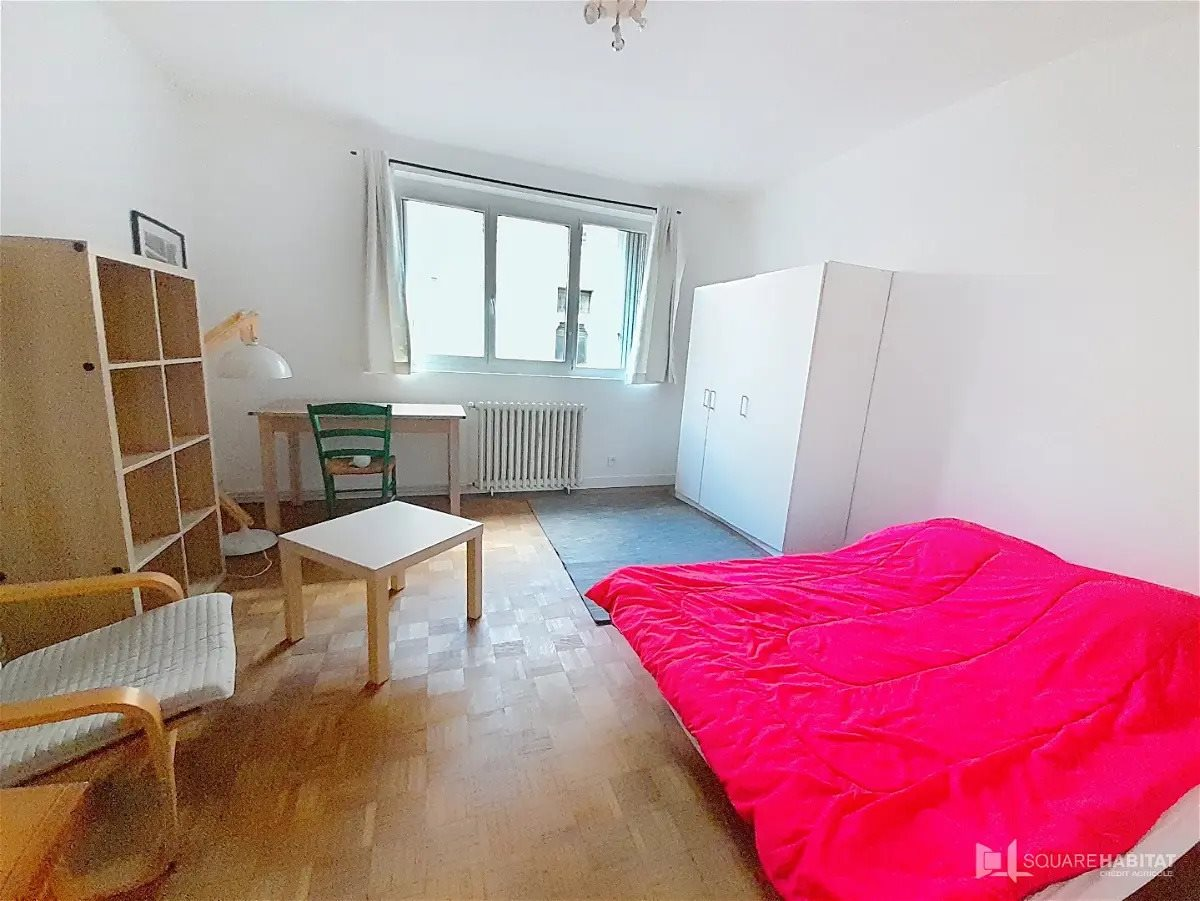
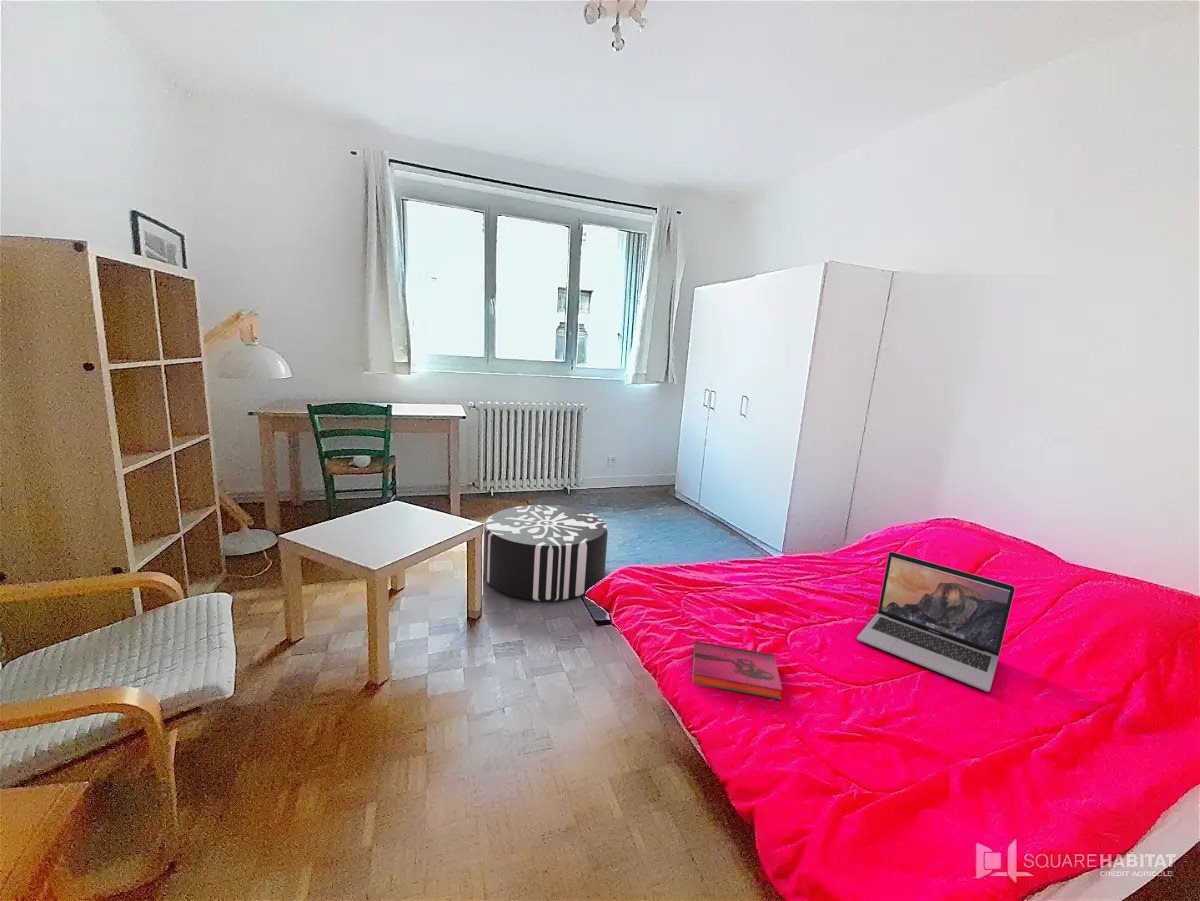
+ pouf (545, 548)
+ hardback book (734, 667)
+ laptop (933, 614)
